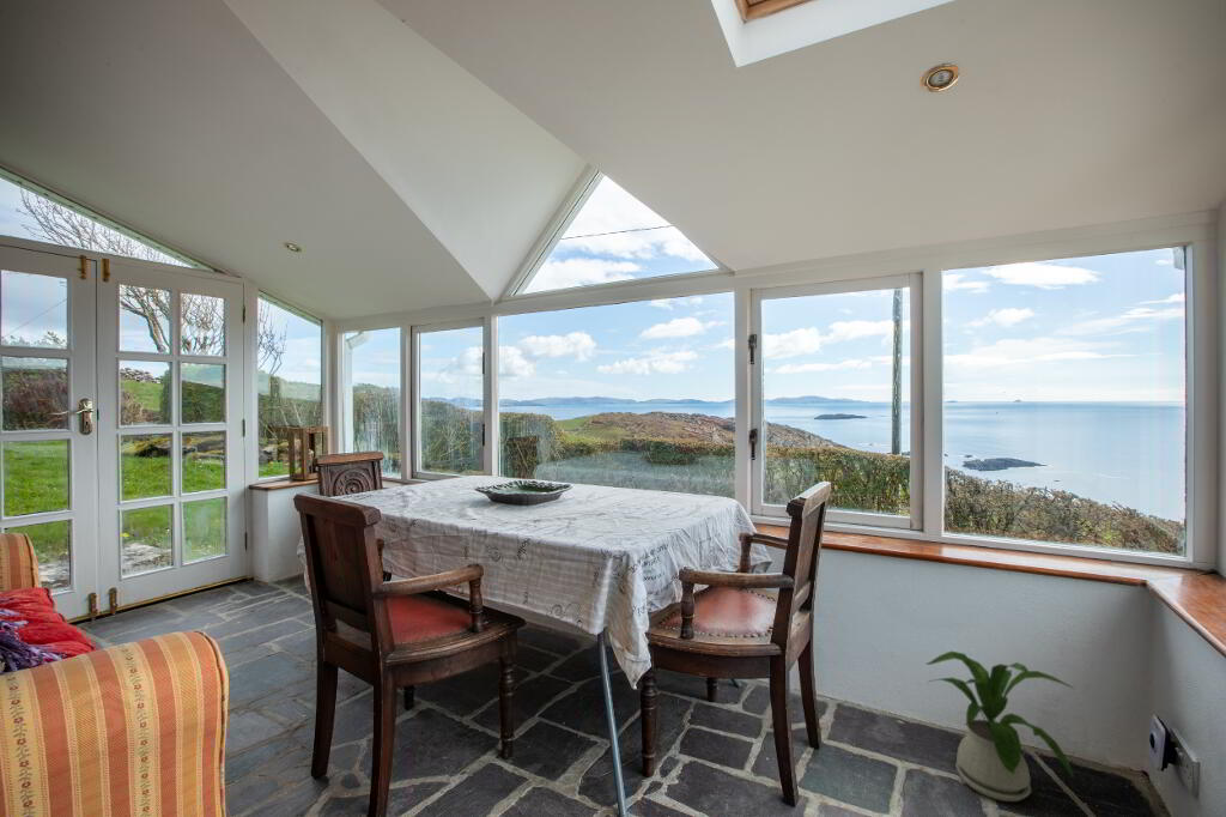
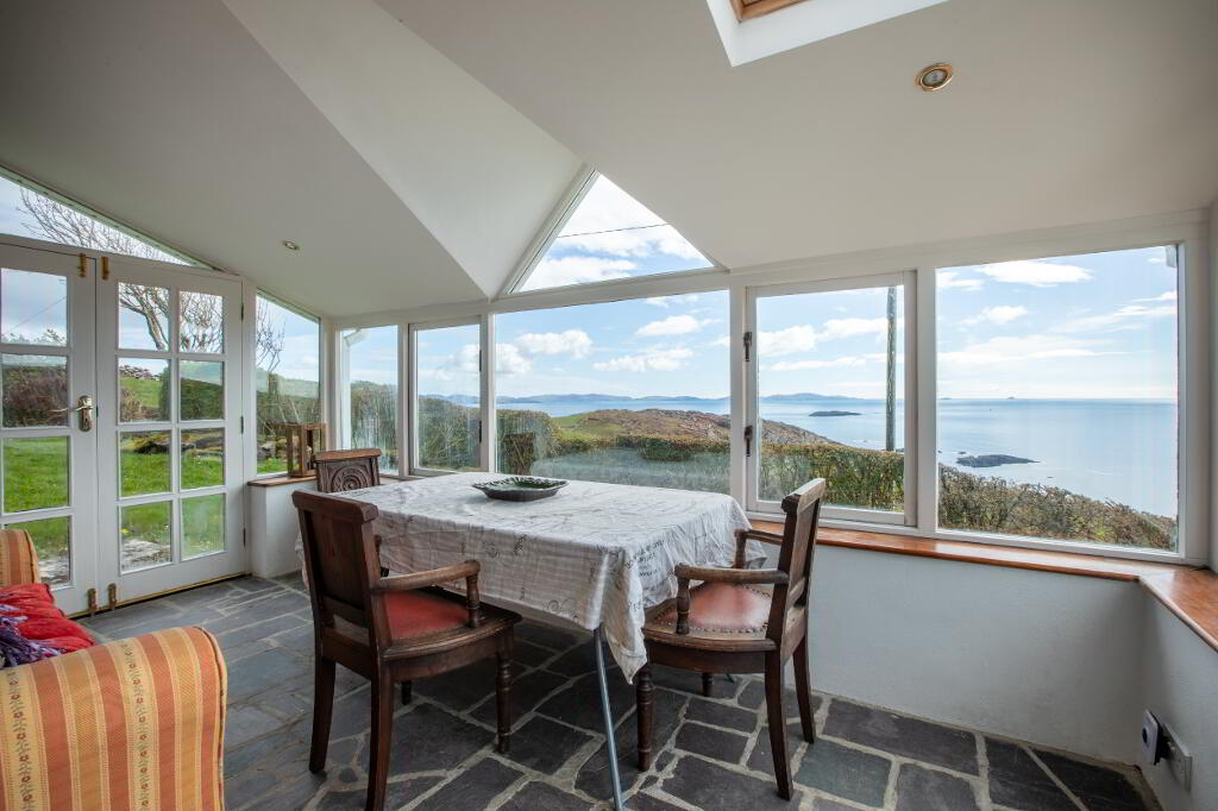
- house plant (995, 708)
